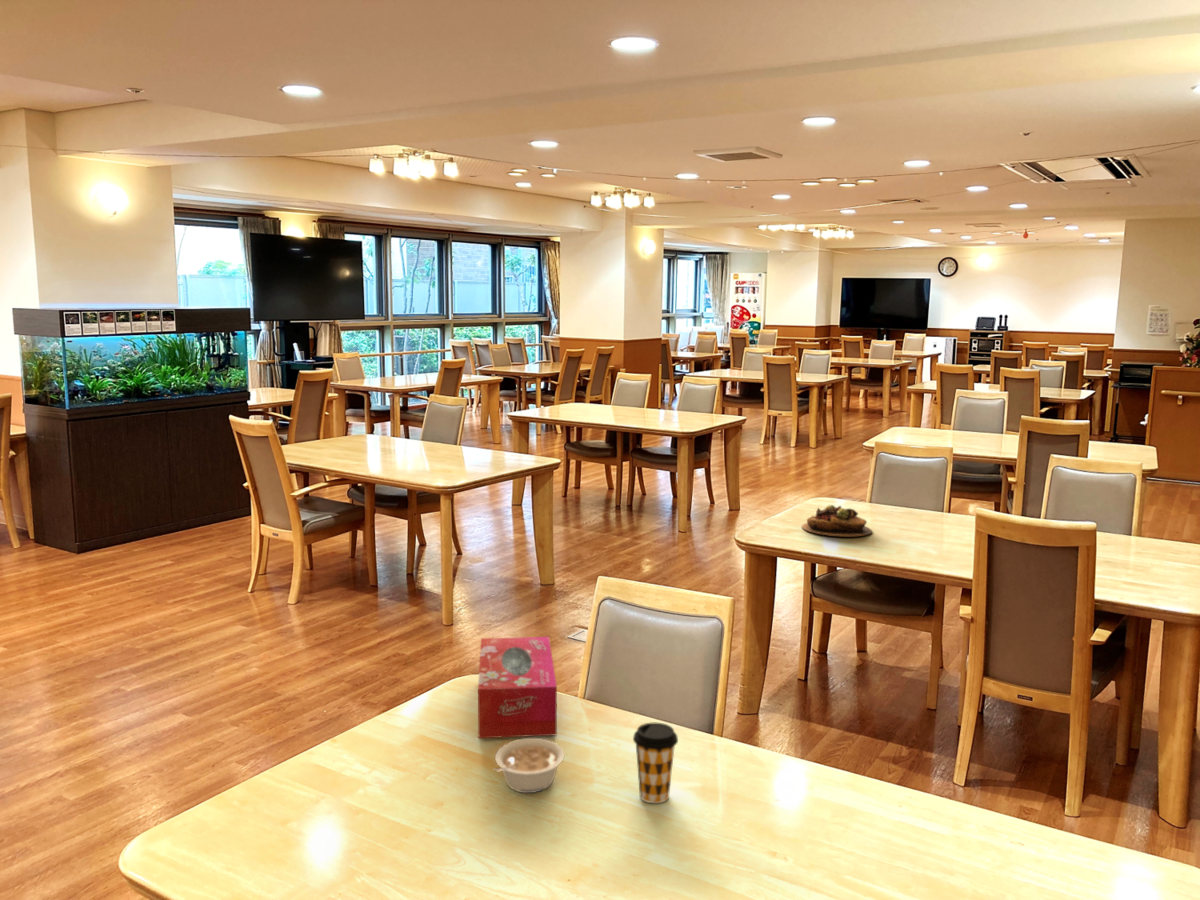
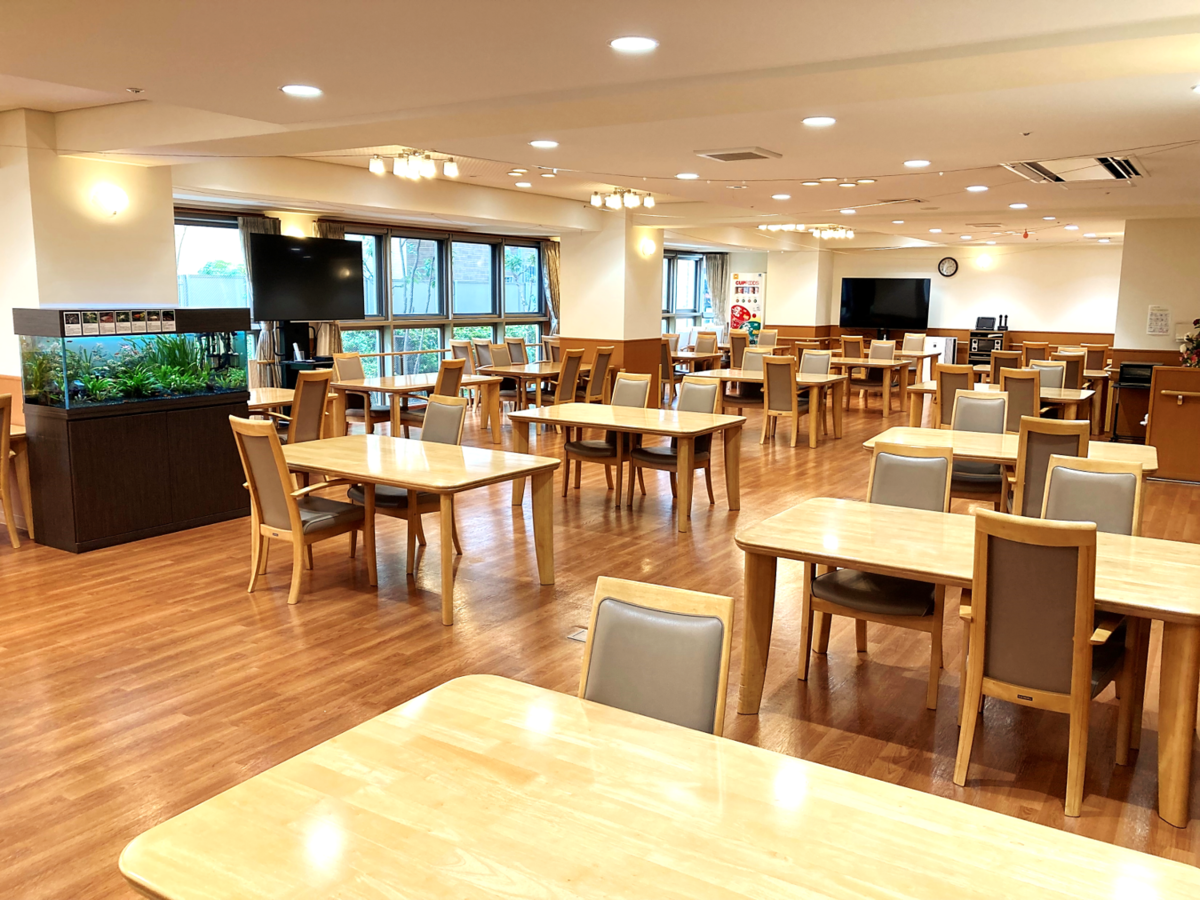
- succulent plant (837, 516)
- tissue box (516, 683)
- coffee cup (655, 763)
- legume (529, 766)
